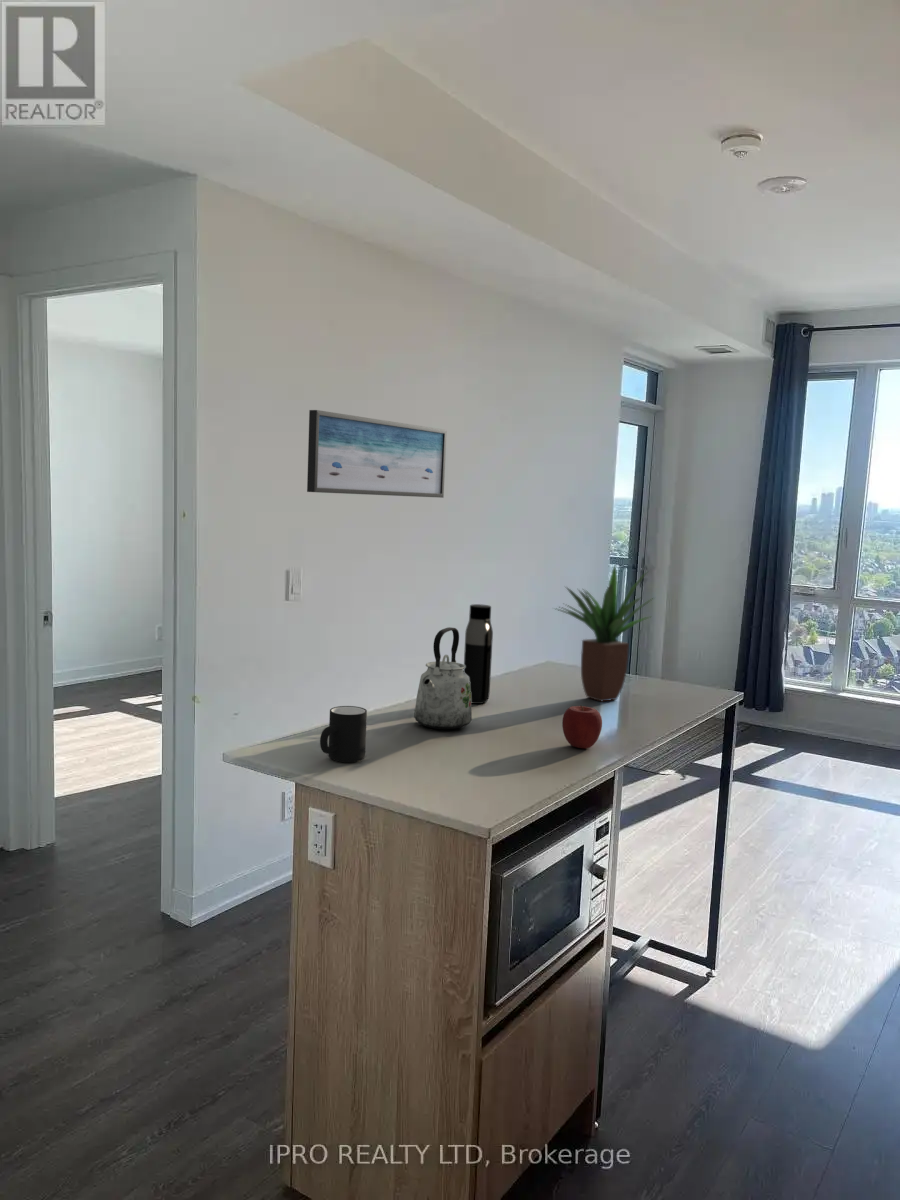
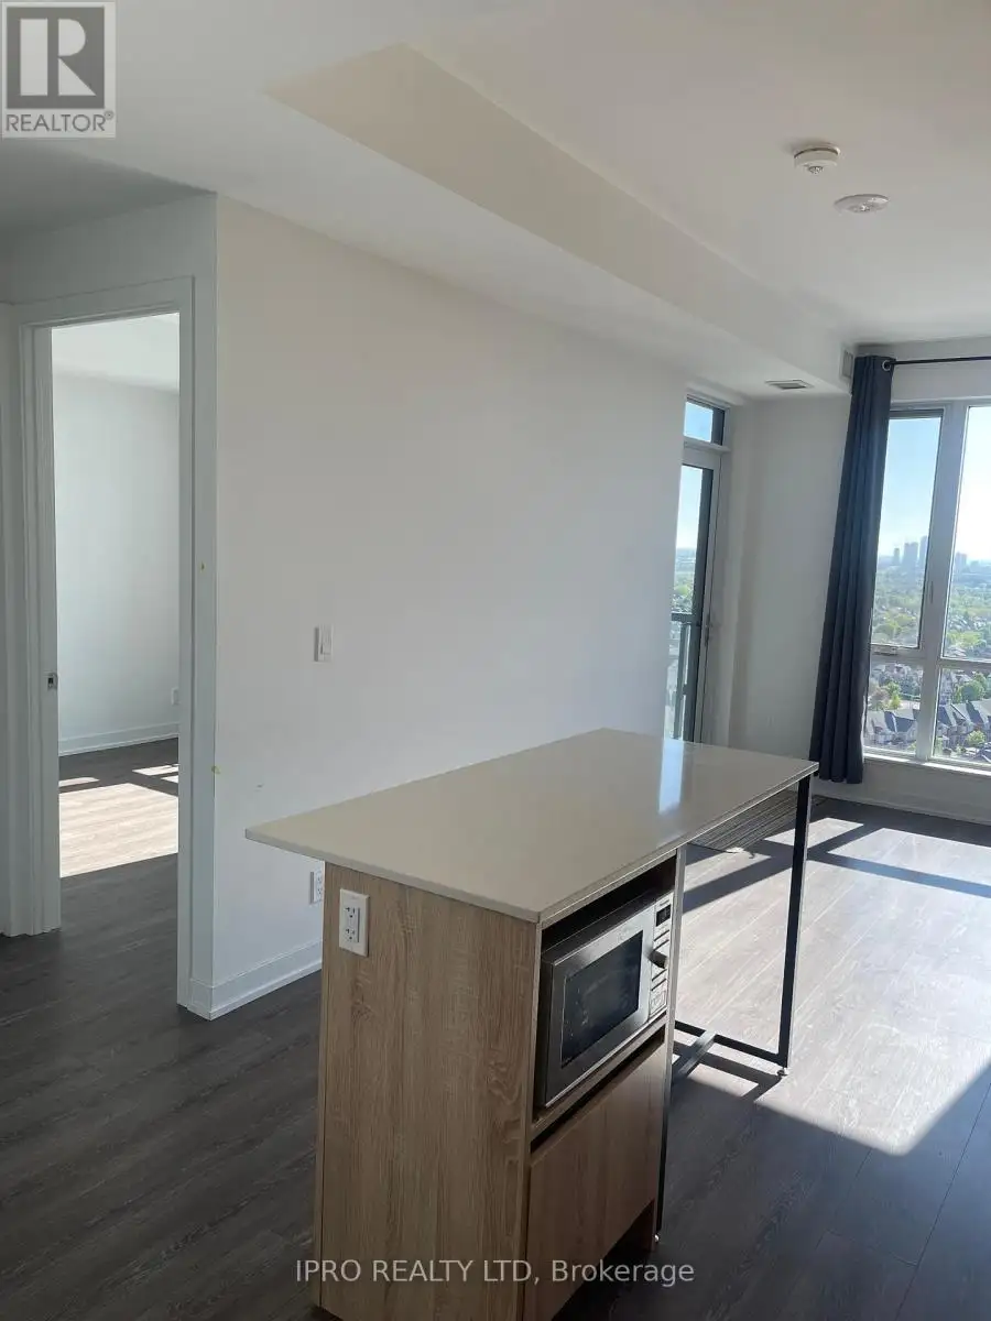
- apple (581, 726)
- potted plant (606, 631)
- kettle (440, 679)
- mug (341, 735)
- water bottle (478, 653)
- wall art (383, 458)
